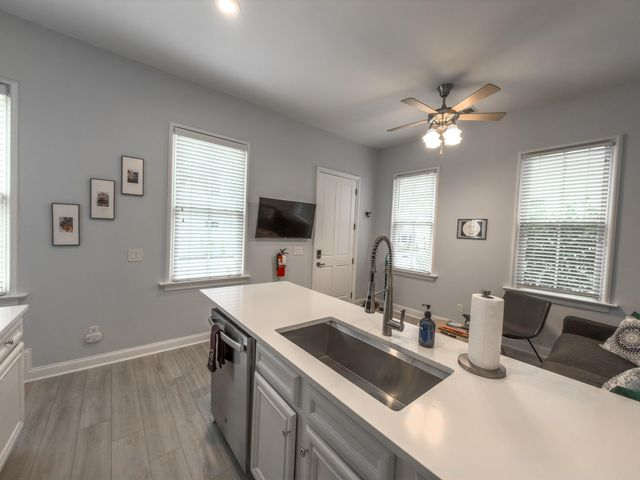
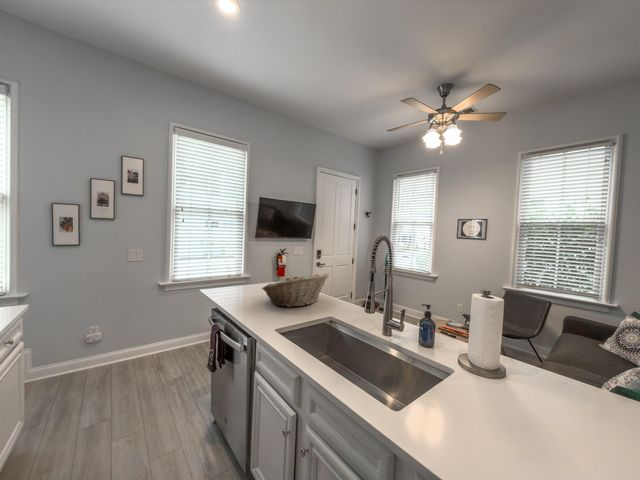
+ fruit basket (297, 286)
